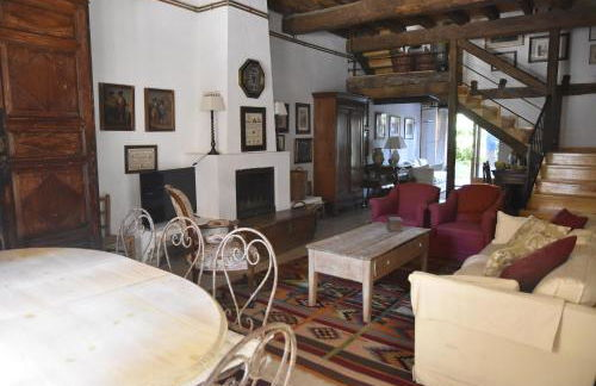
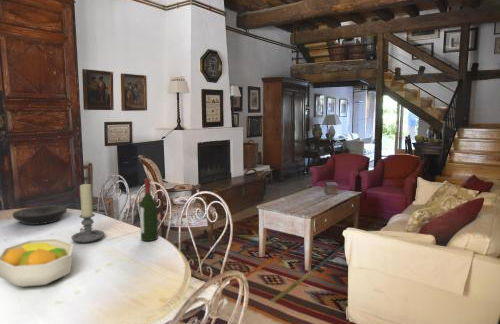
+ plate (41, 215)
+ wine bottle (148, 209)
+ candle holder (85, 211)
+ fruit bowl (37, 257)
